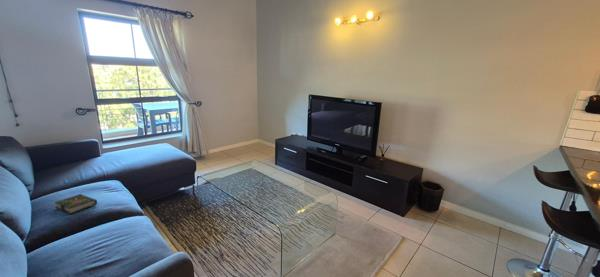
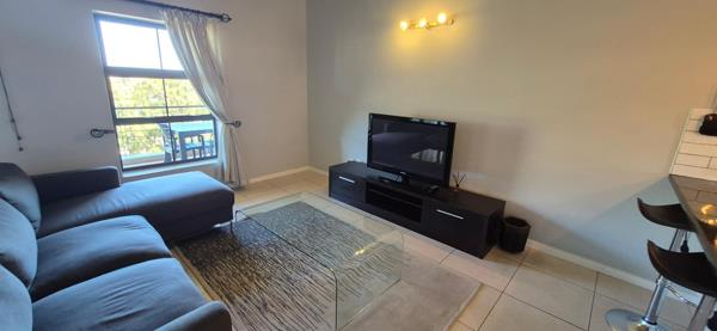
- book (76, 203)
